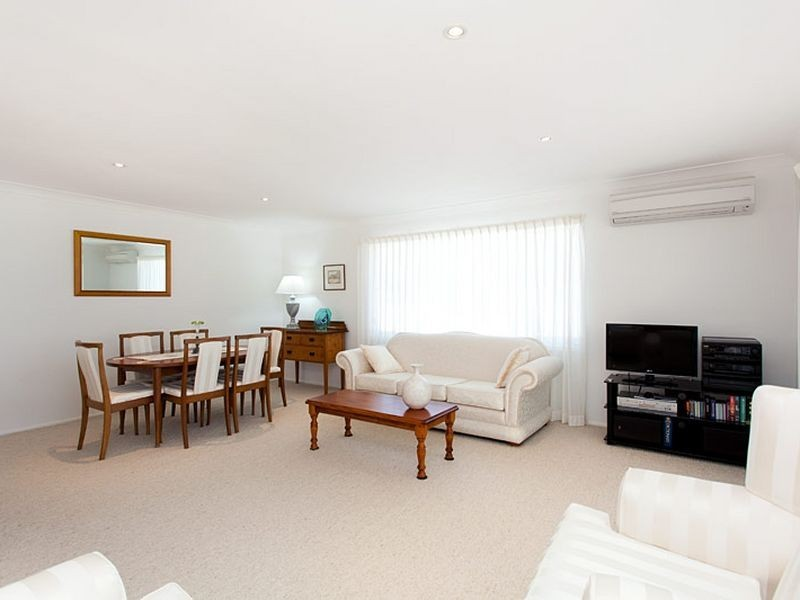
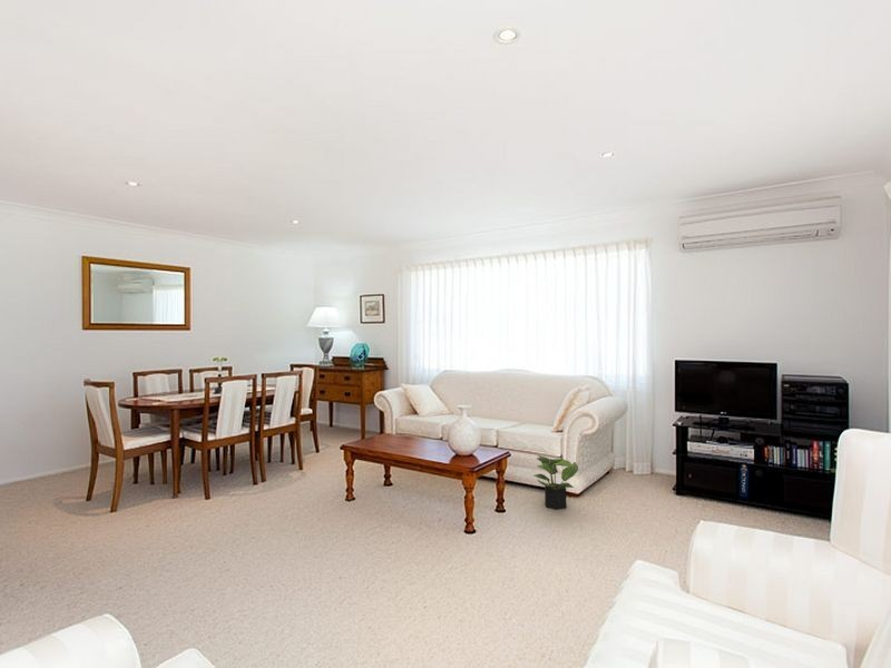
+ potted plant (551, 479)
